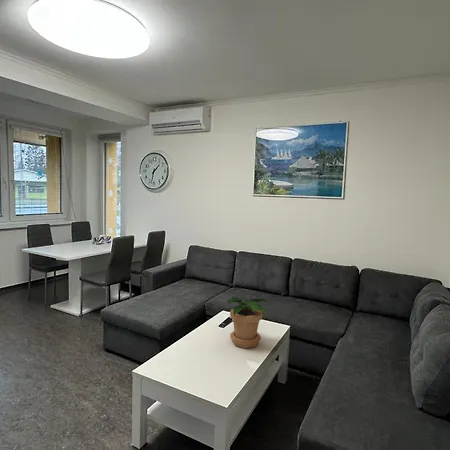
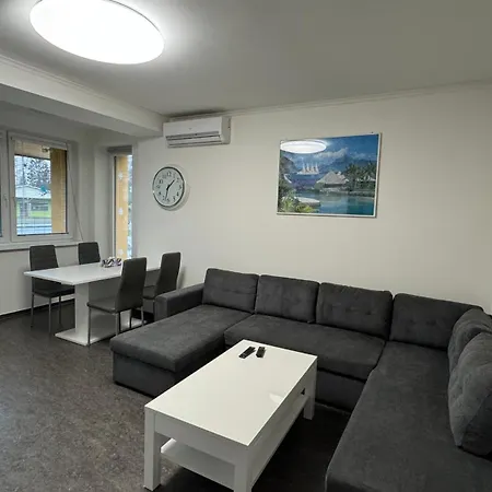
- potted plant (245, 318)
